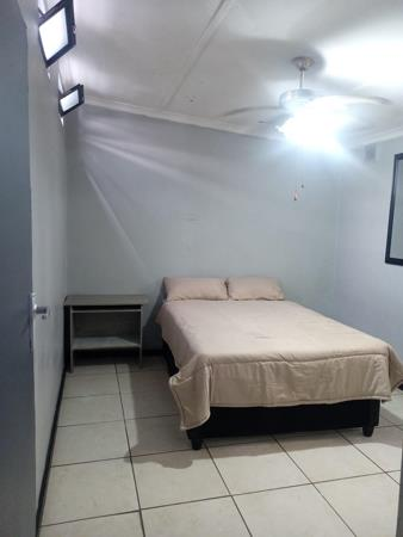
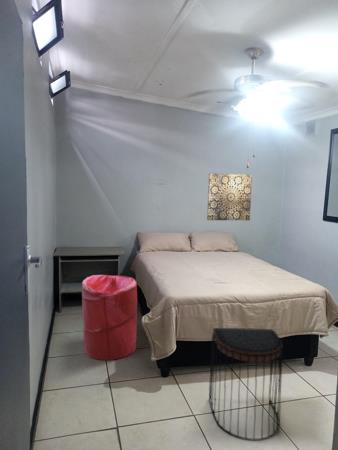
+ stool (247, 377)
+ laundry hamper (109, 314)
+ wall art (229, 197)
